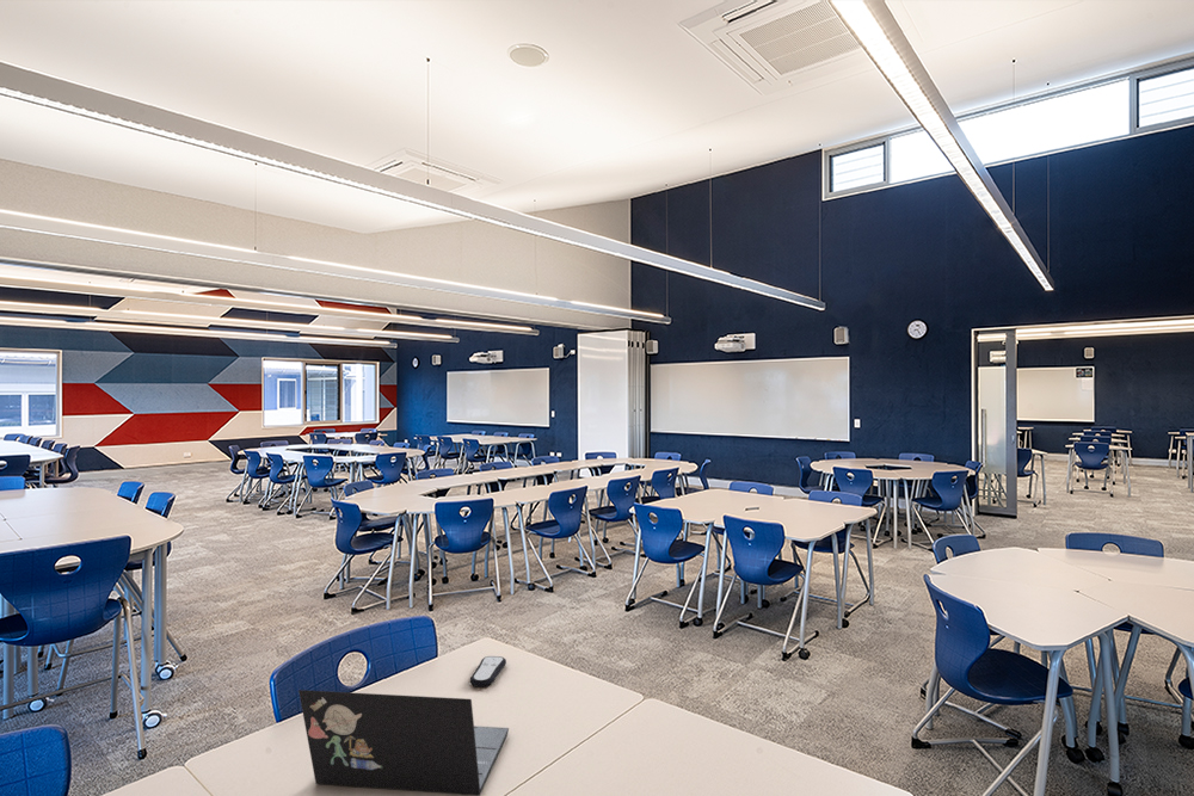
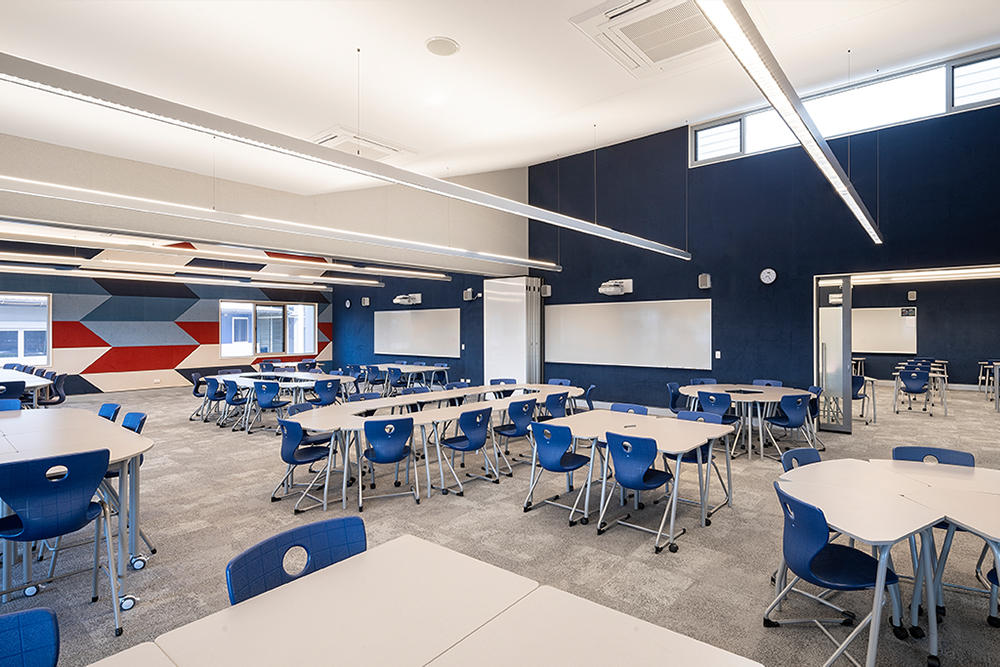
- laptop (413, 712)
- remote control (487, 671)
